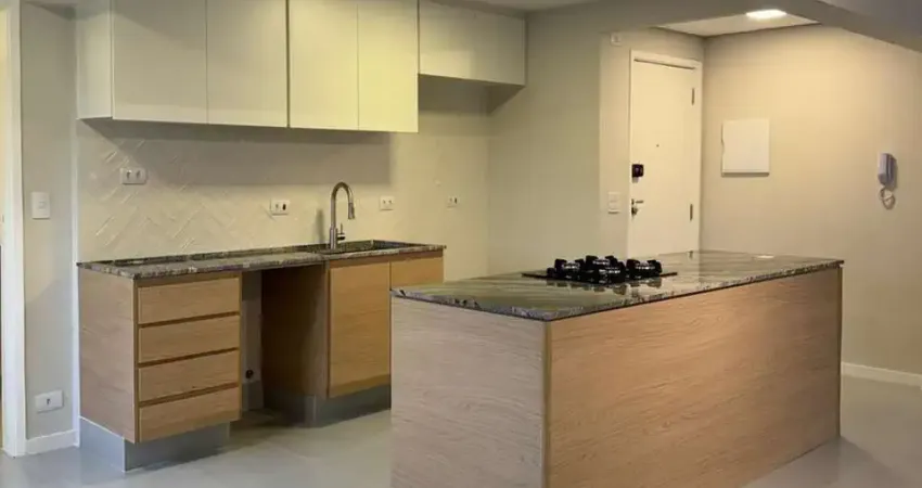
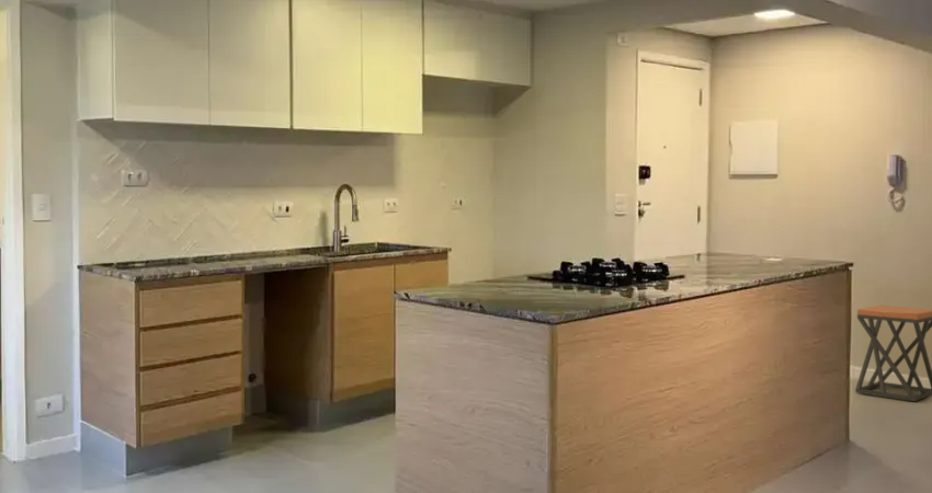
+ stool (900, 349)
